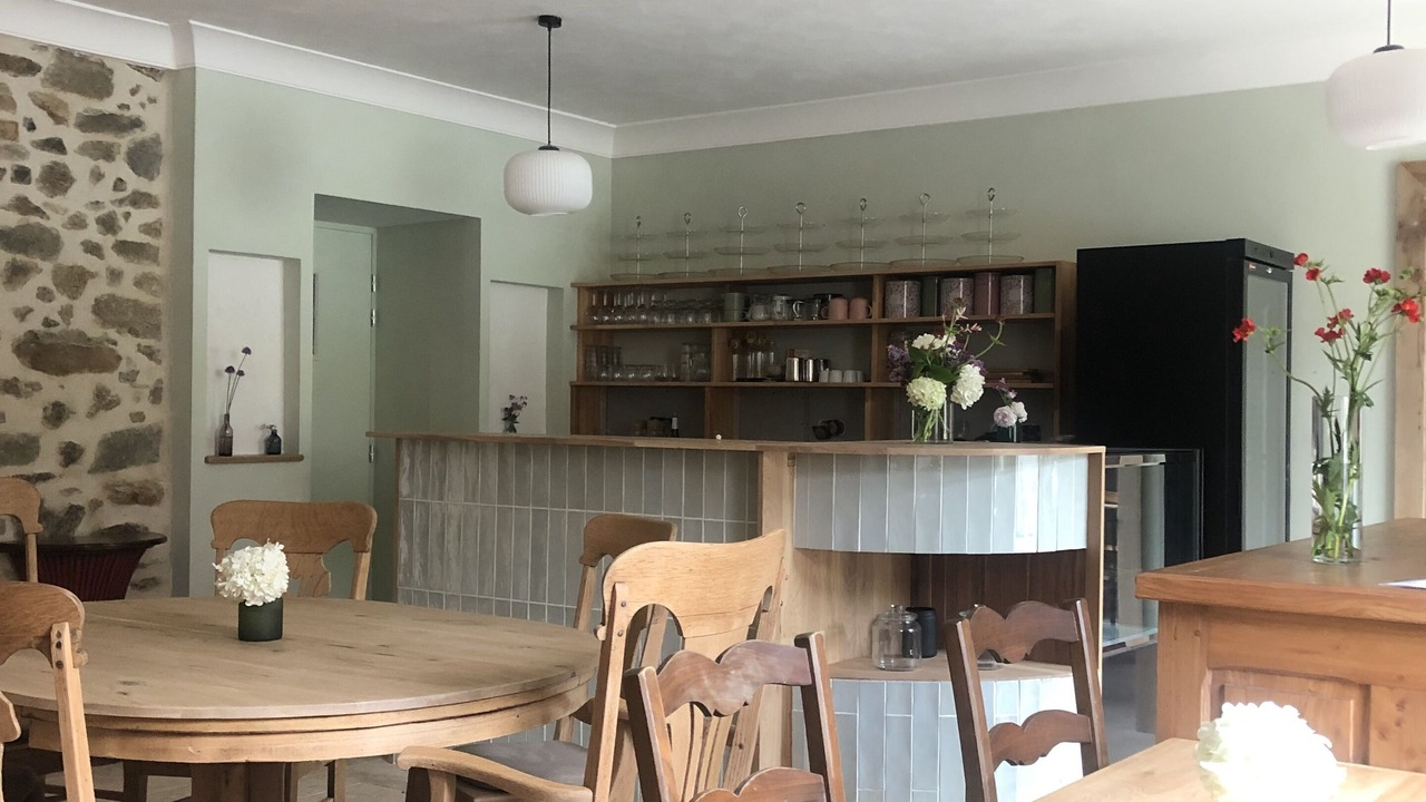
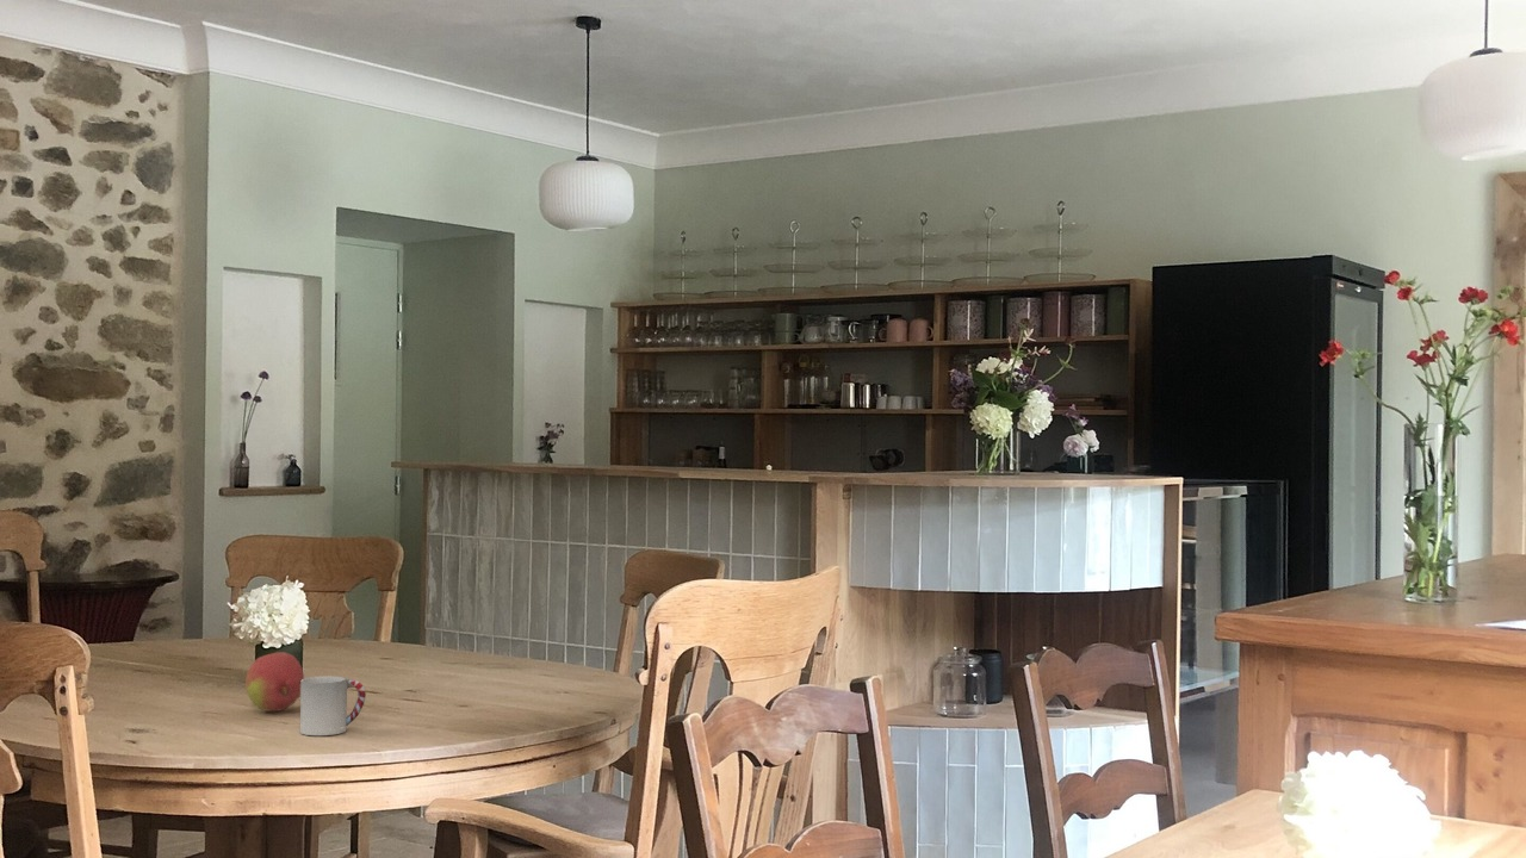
+ cup (333, 704)
+ fruit (273, 680)
